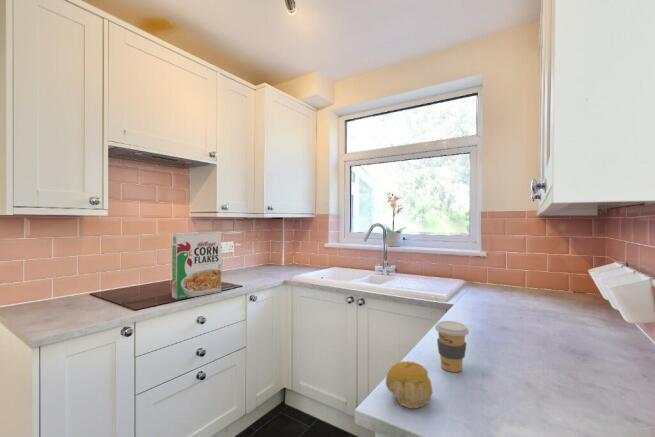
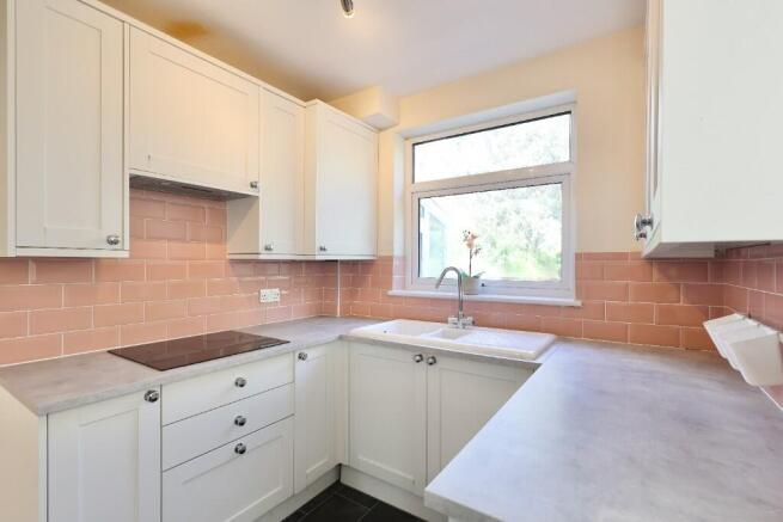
- cereal box (197, 264)
- fruit (409, 381)
- coffee cup (451, 346)
